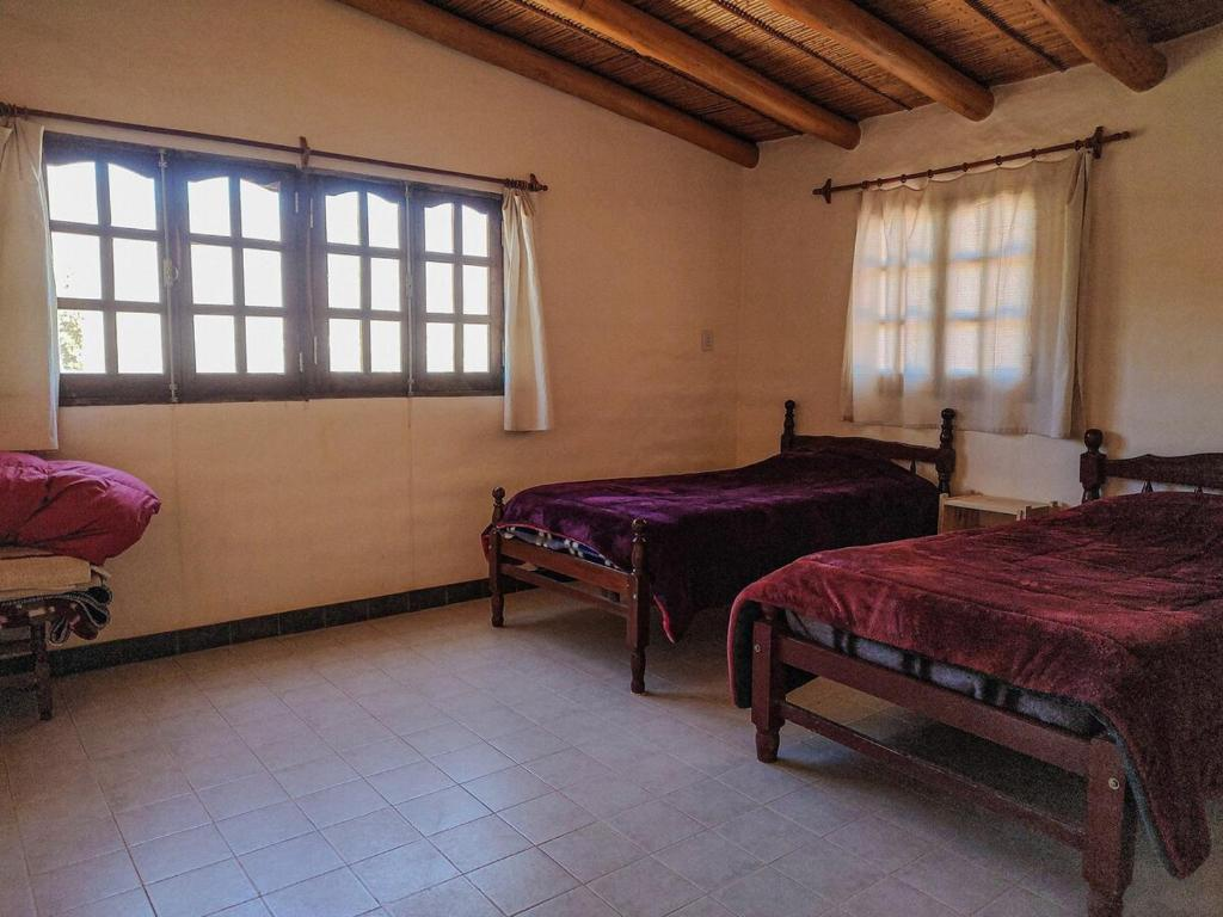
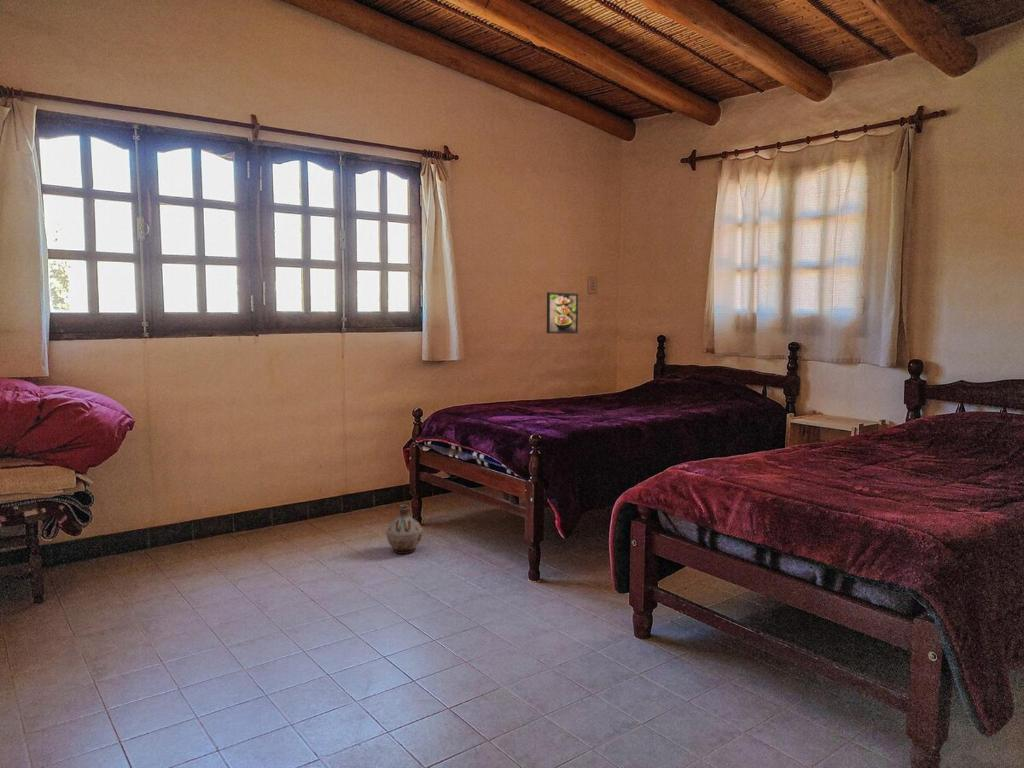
+ ceramic jug (404, 528)
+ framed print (562, 313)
